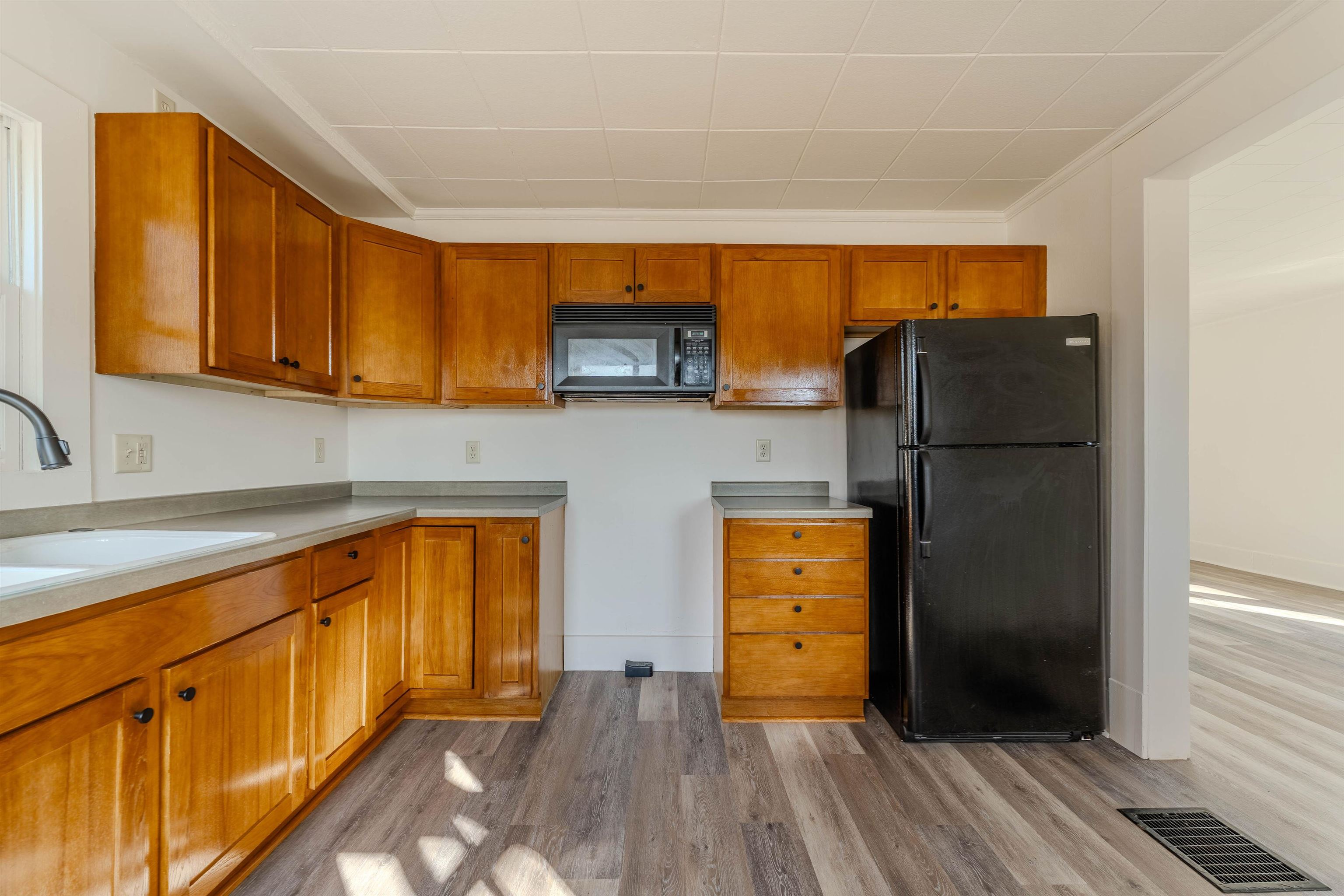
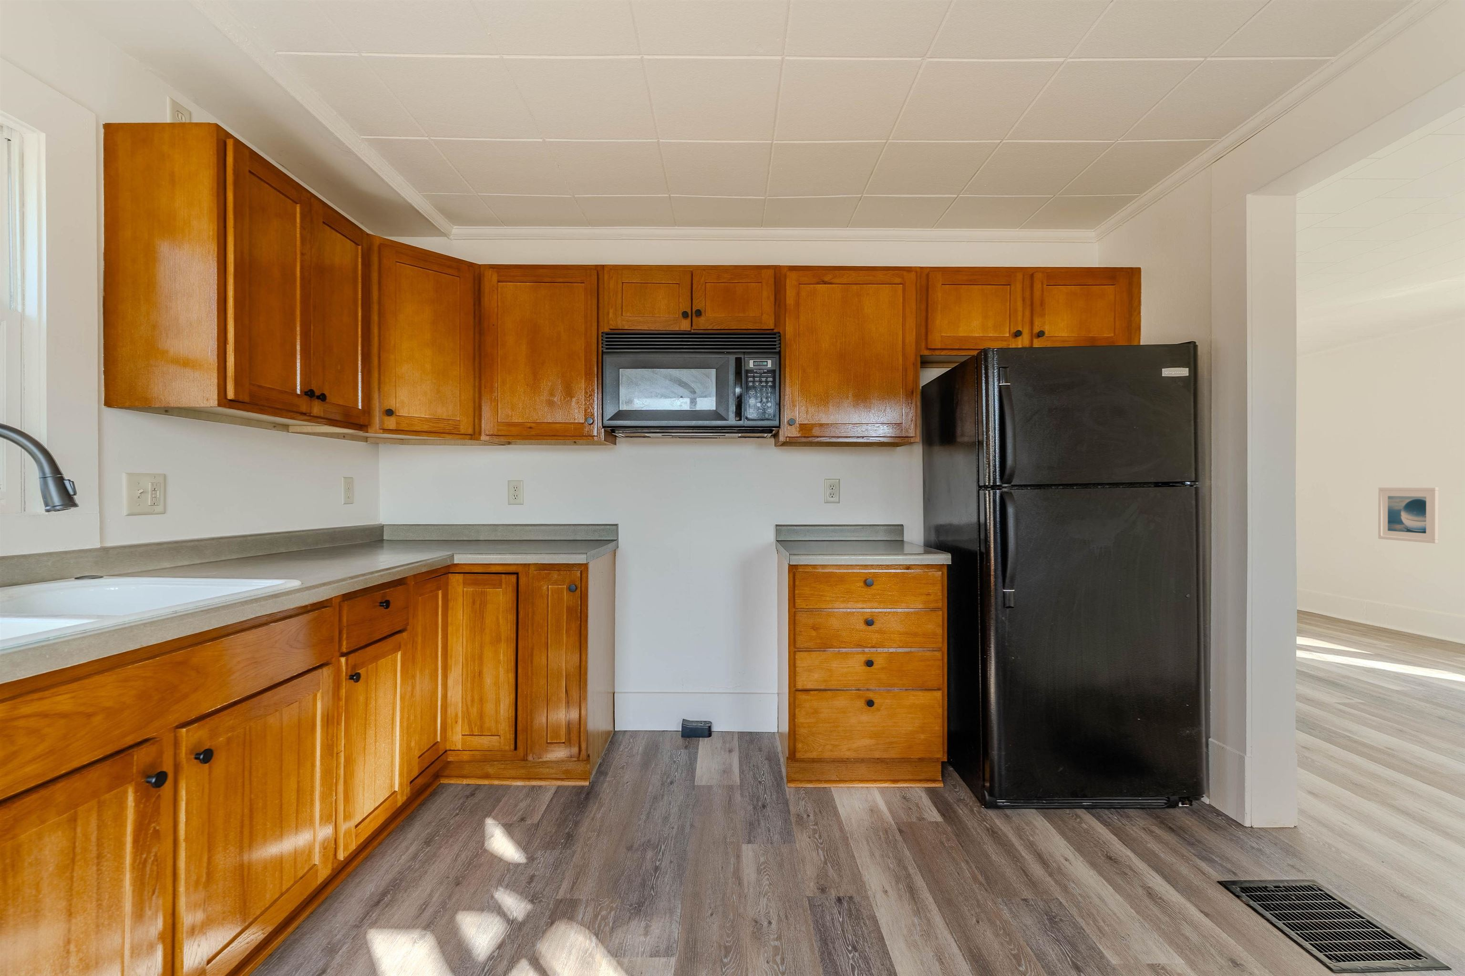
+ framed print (1407, 514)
